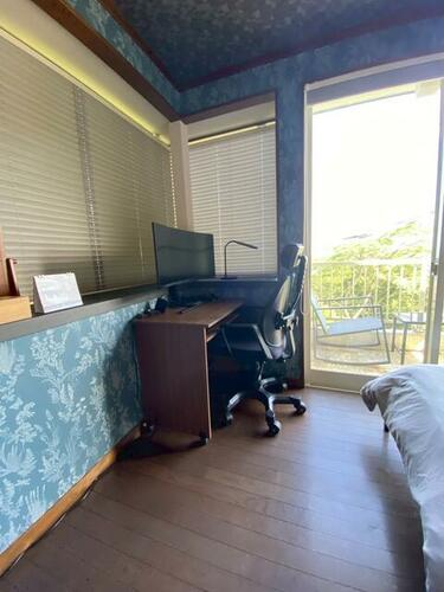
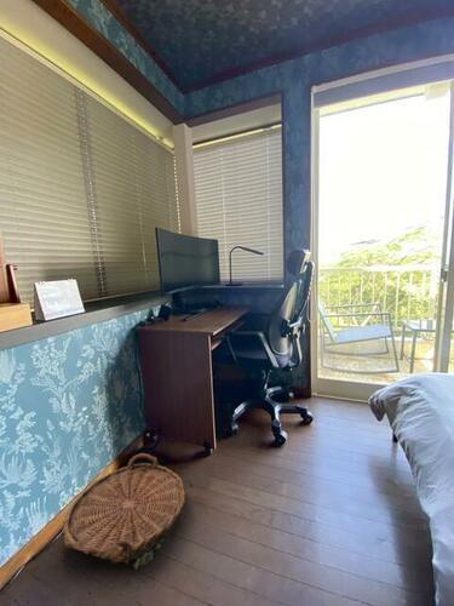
+ woven basket (130, 502)
